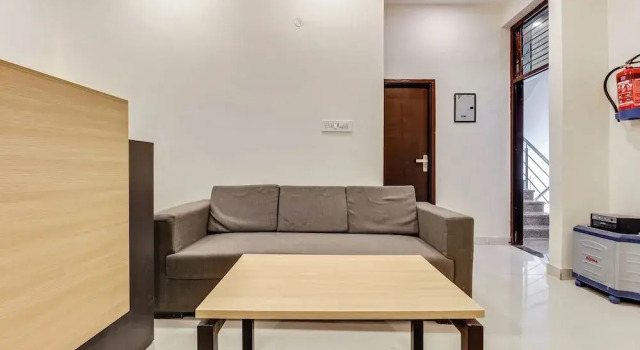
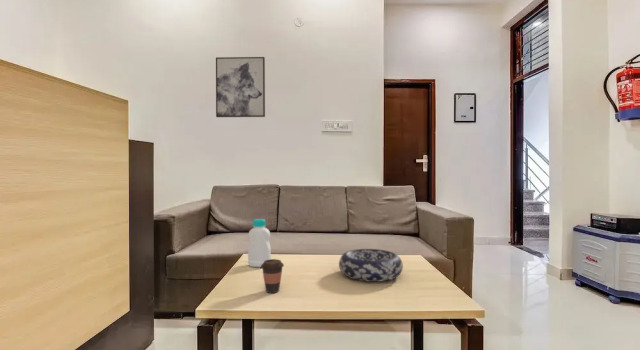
+ bottle (259, 242)
+ wall art (240, 87)
+ decorative bowl (370, 264)
+ coffee cup (272, 276)
